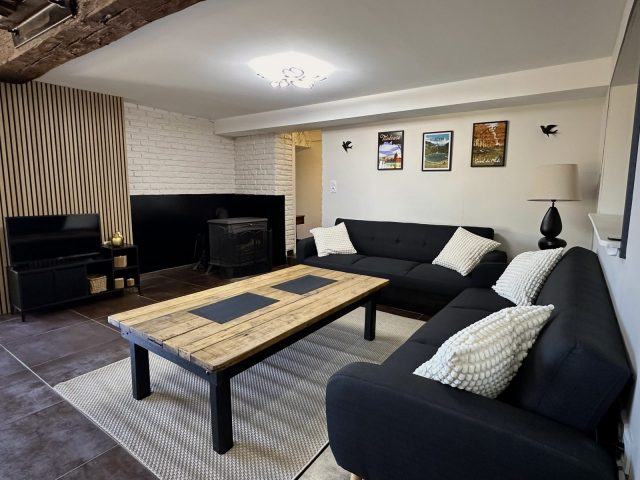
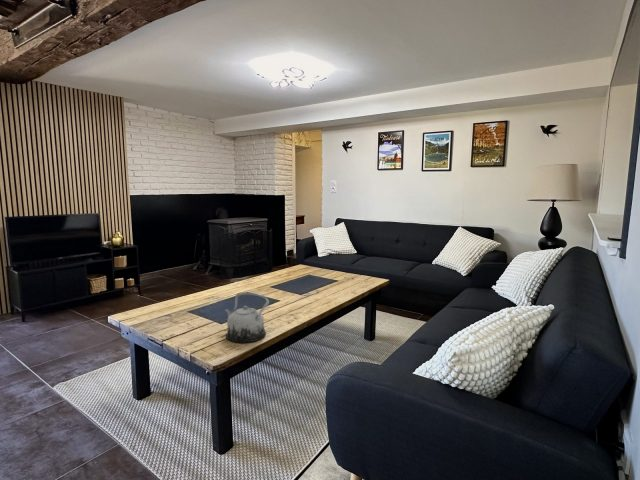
+ teapot (242, 314)
